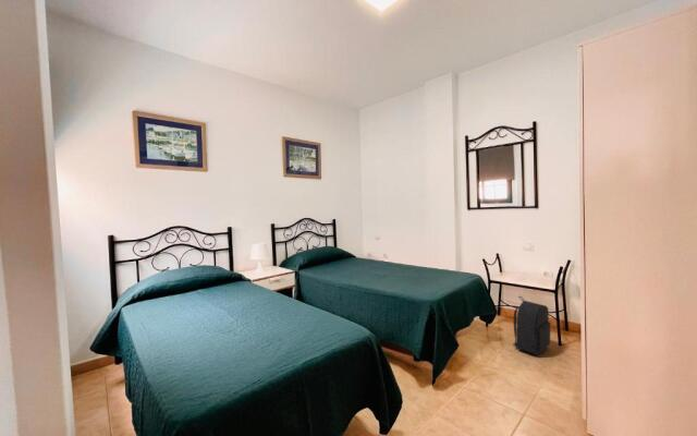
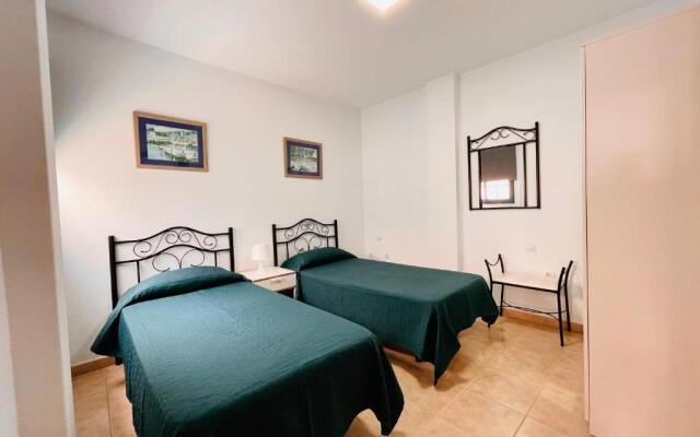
- backpack (531, 324)
